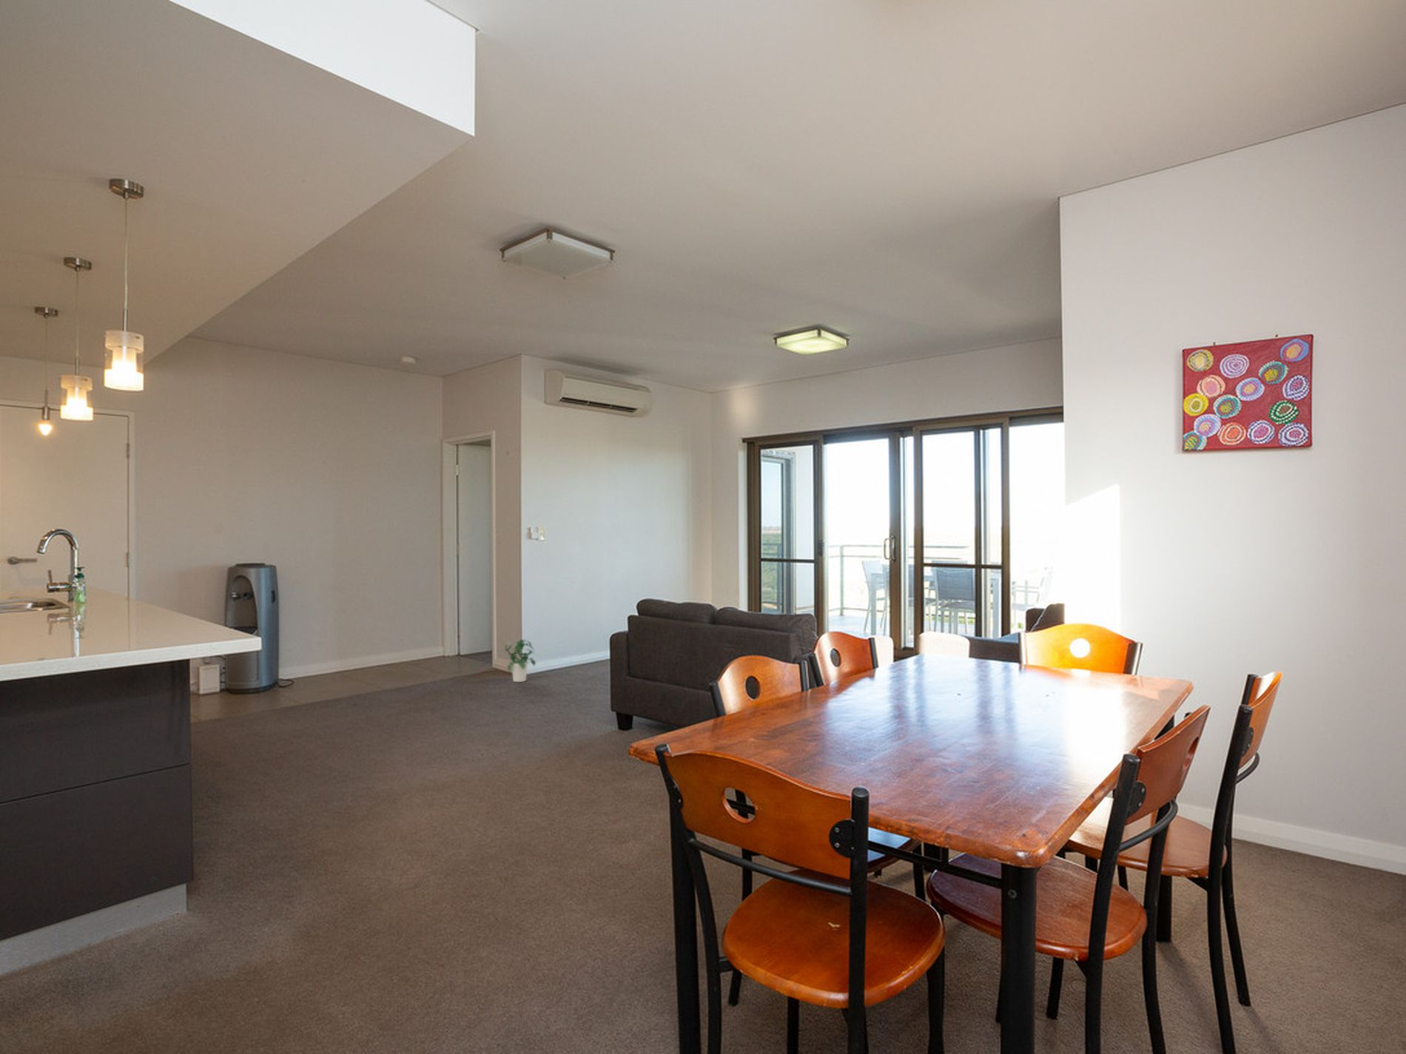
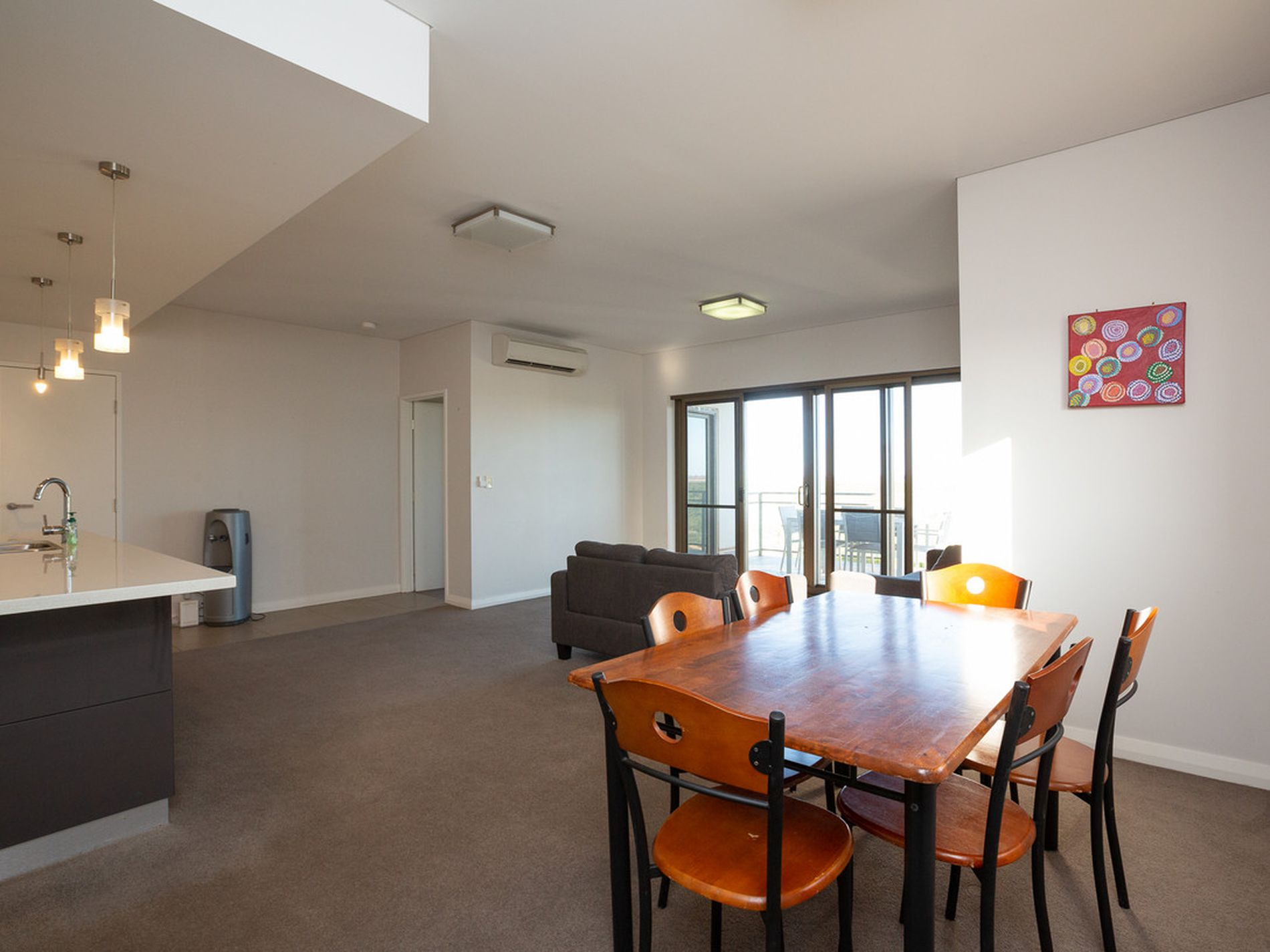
- potted plant (519, 660)
